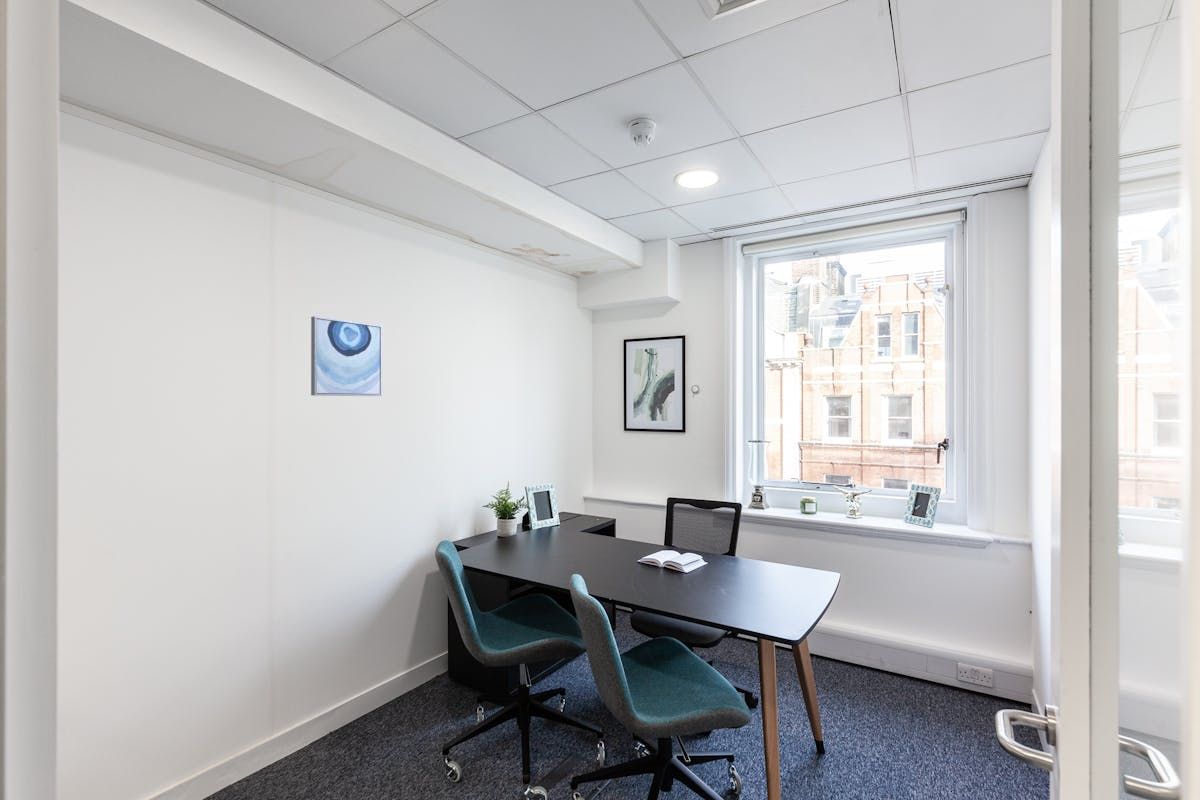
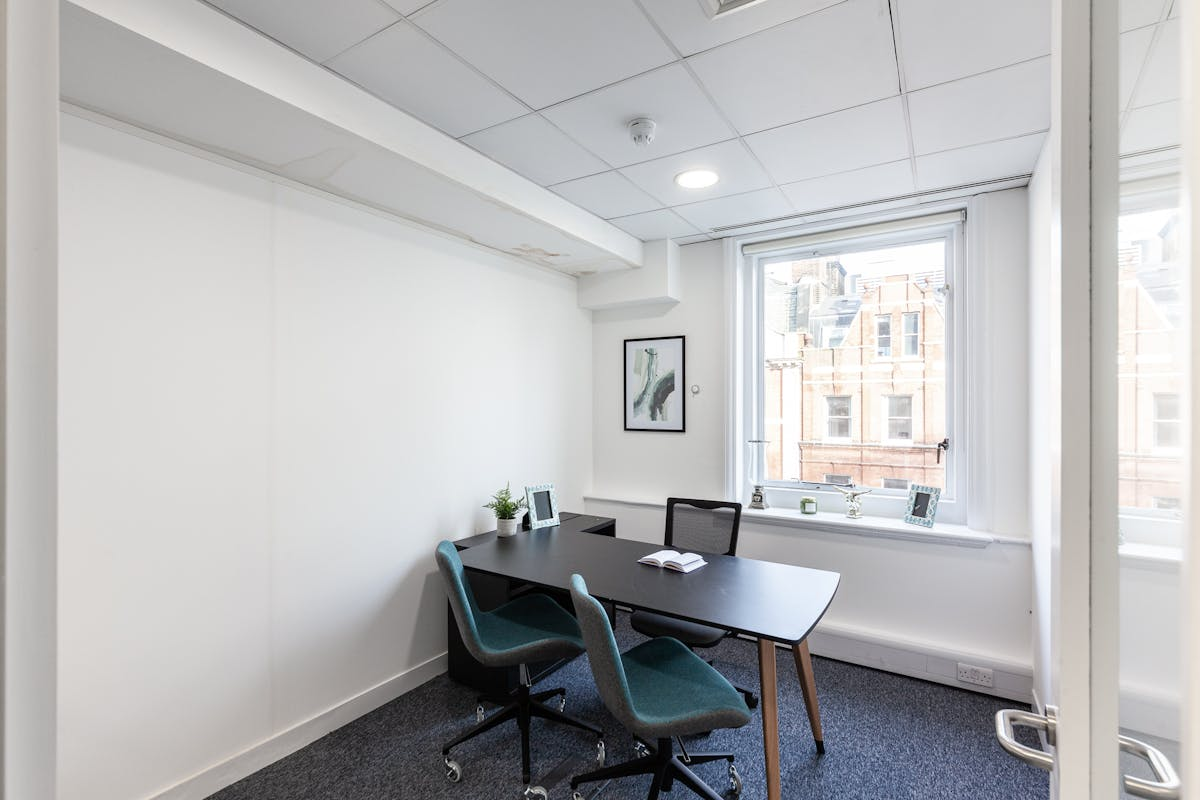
- wall art (348, 358)
